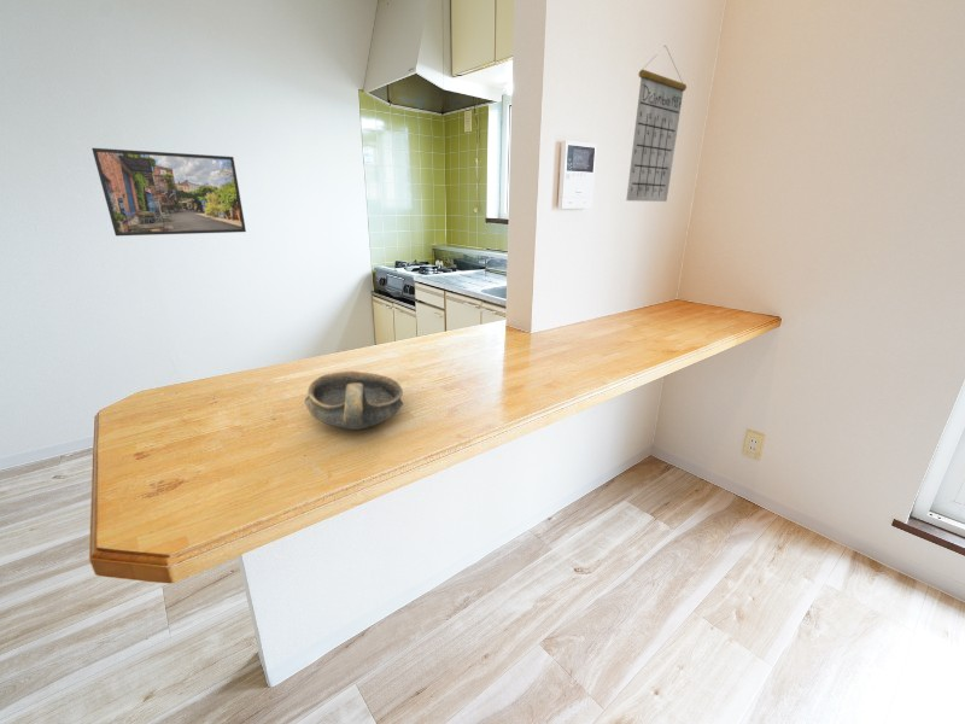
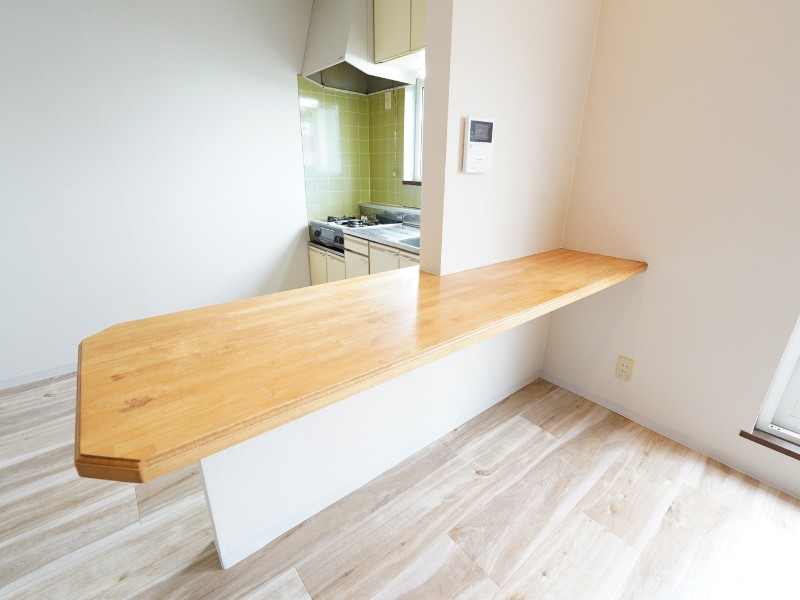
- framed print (176, 194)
- oil lamp (353, 397)
- calendar (656, 127)
